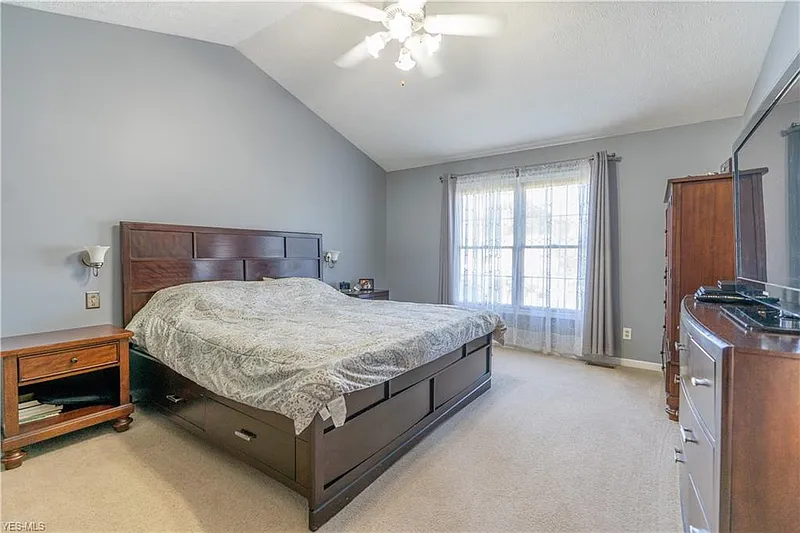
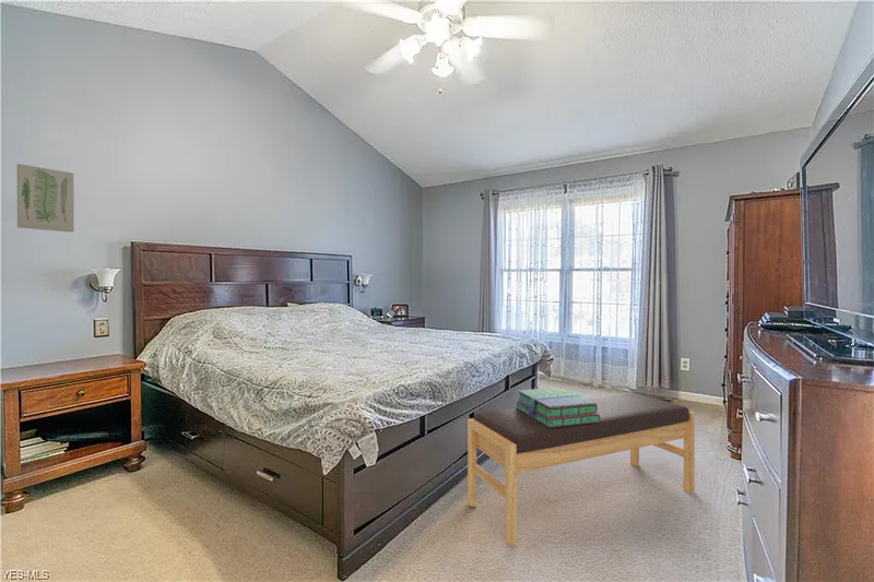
+ stack of books (555, 404)
+ wall art (46, 199)
+ bench (583, 453)
